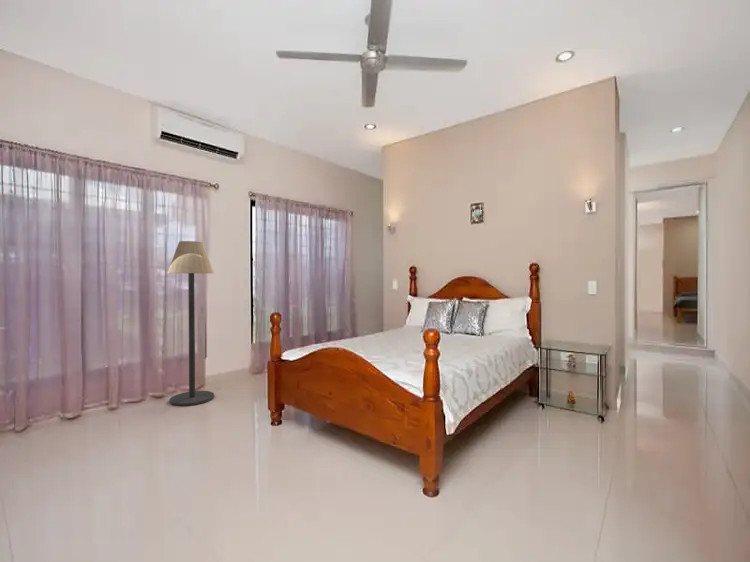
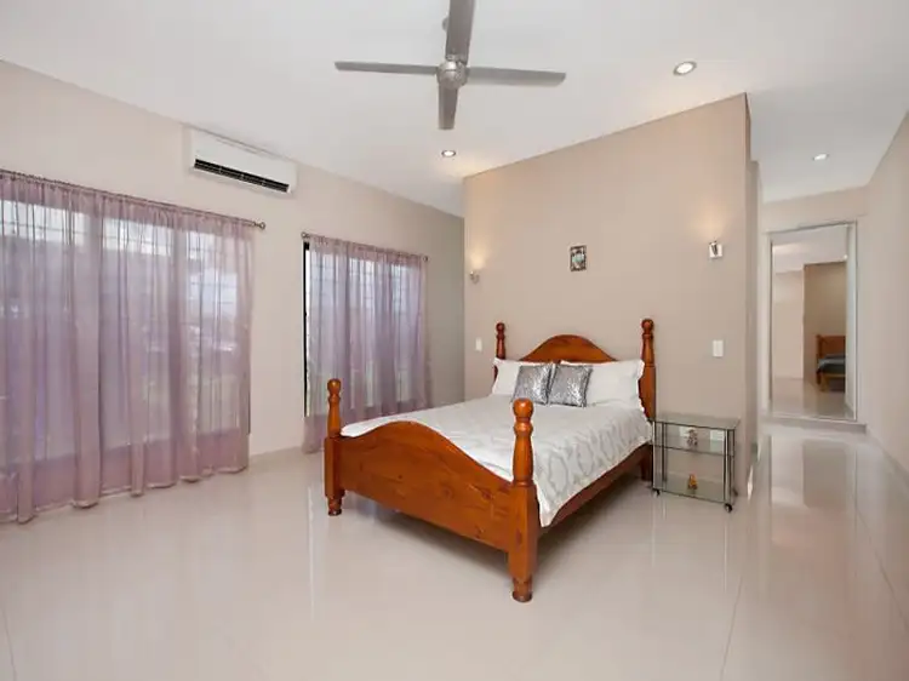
- floor lamp (191, 320)
